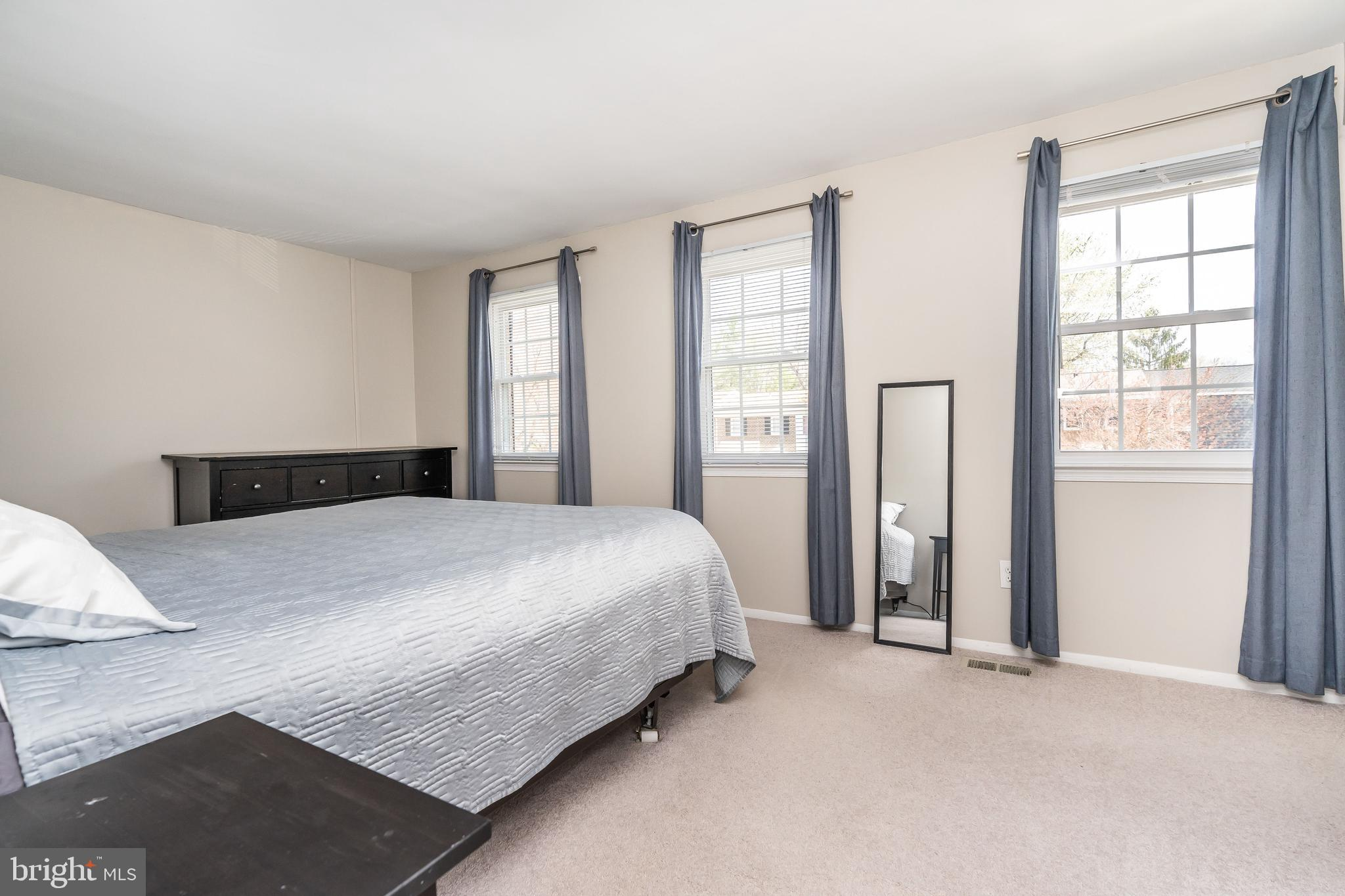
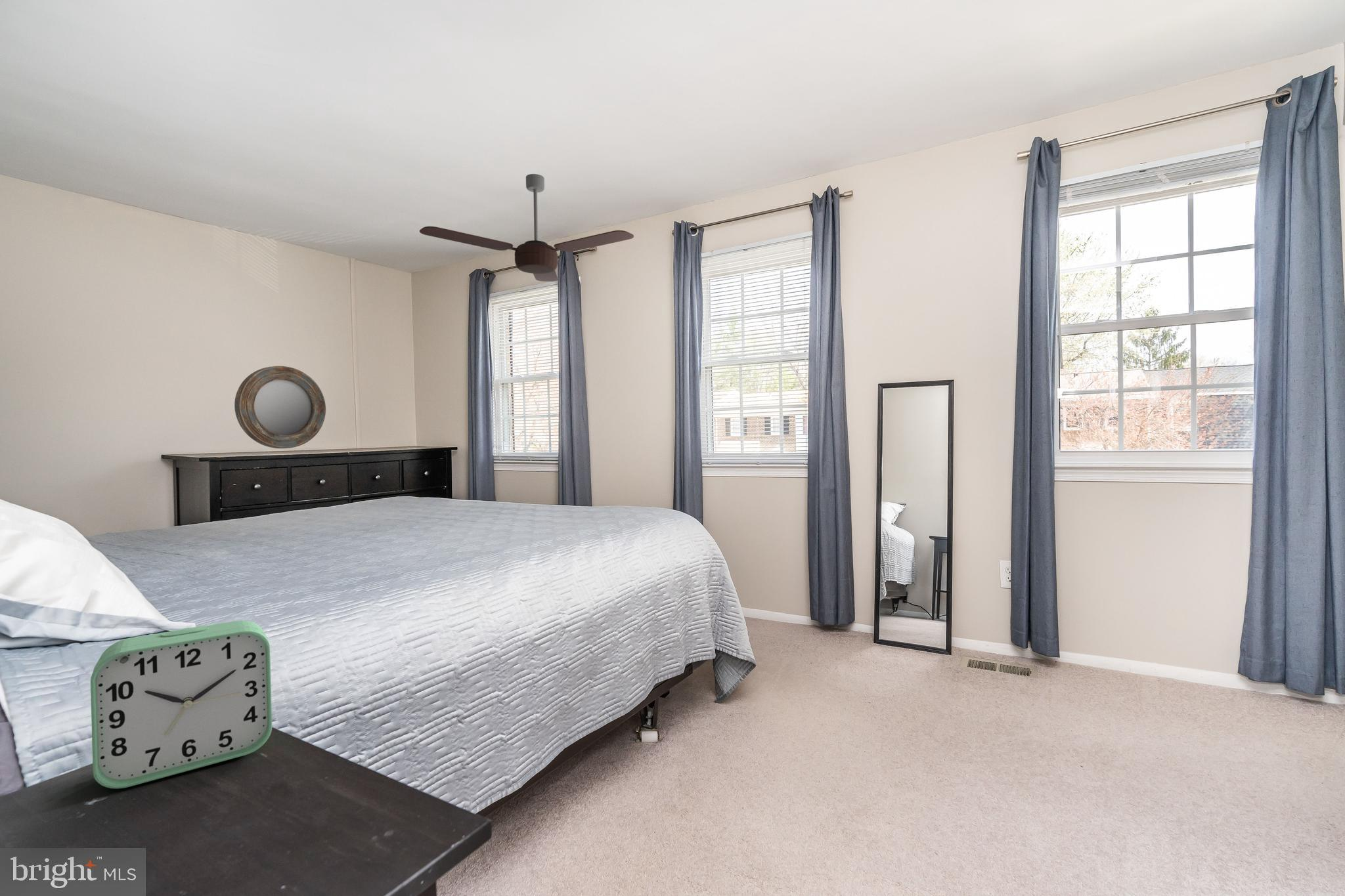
+ alarm clock (187, 696)
+ ceiling fan (534, 228)
+ home mirror (282, 407)
